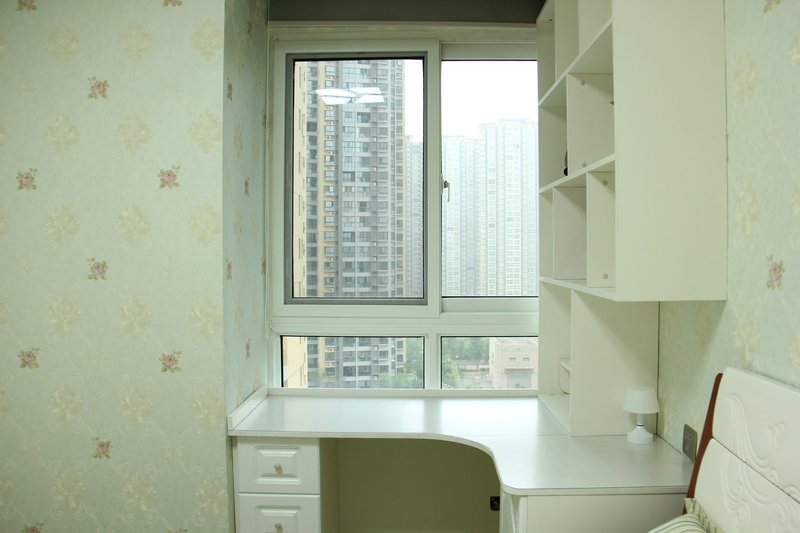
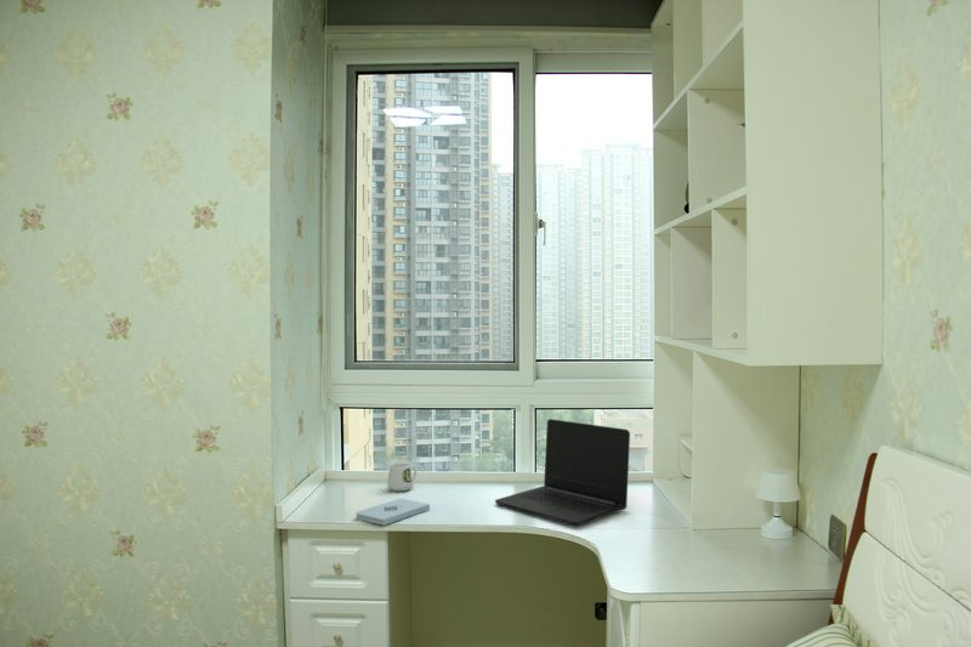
+ mug (403, 476)
+ notepad (392, 510)
+ laptop (561, 467)
